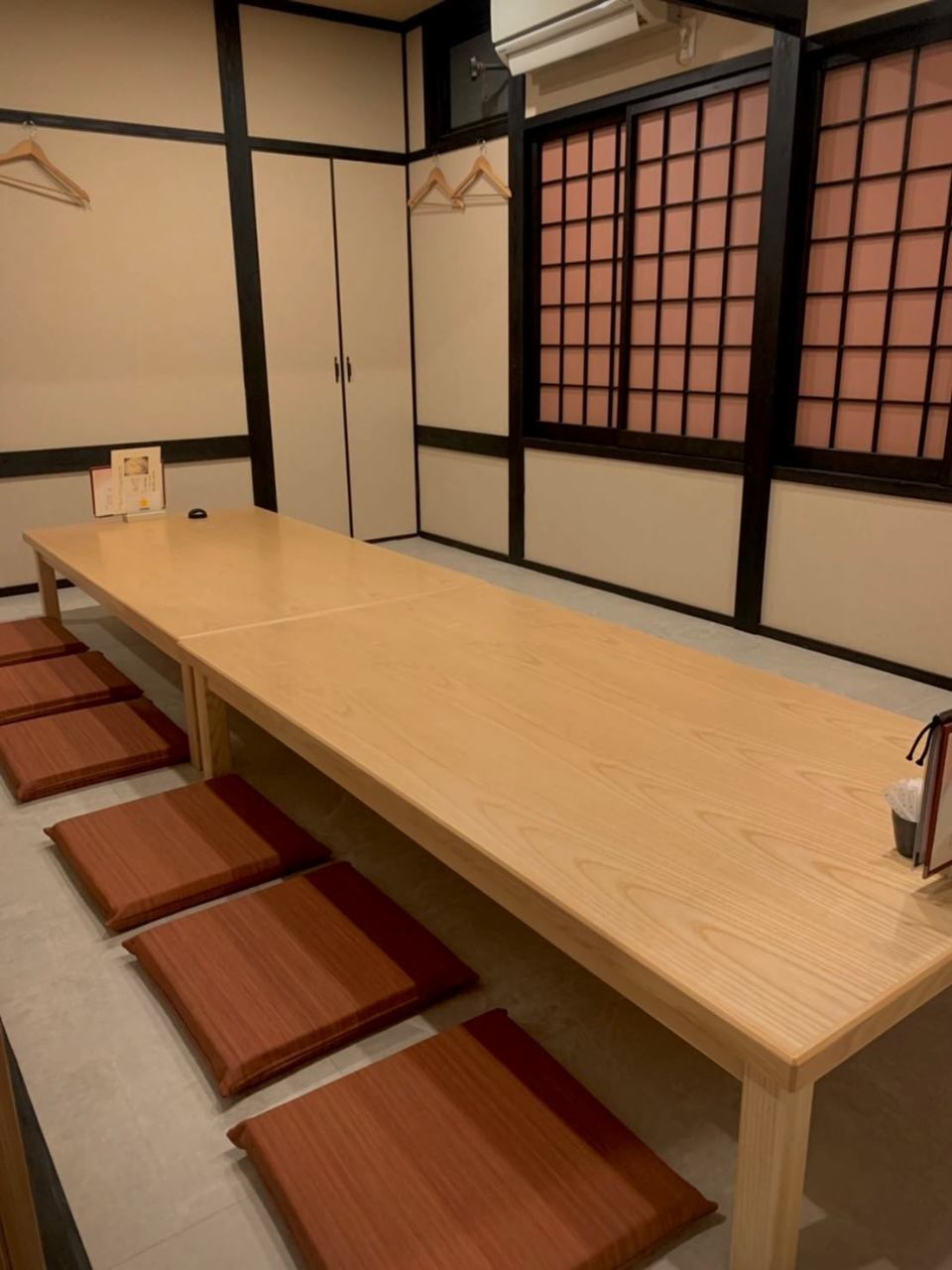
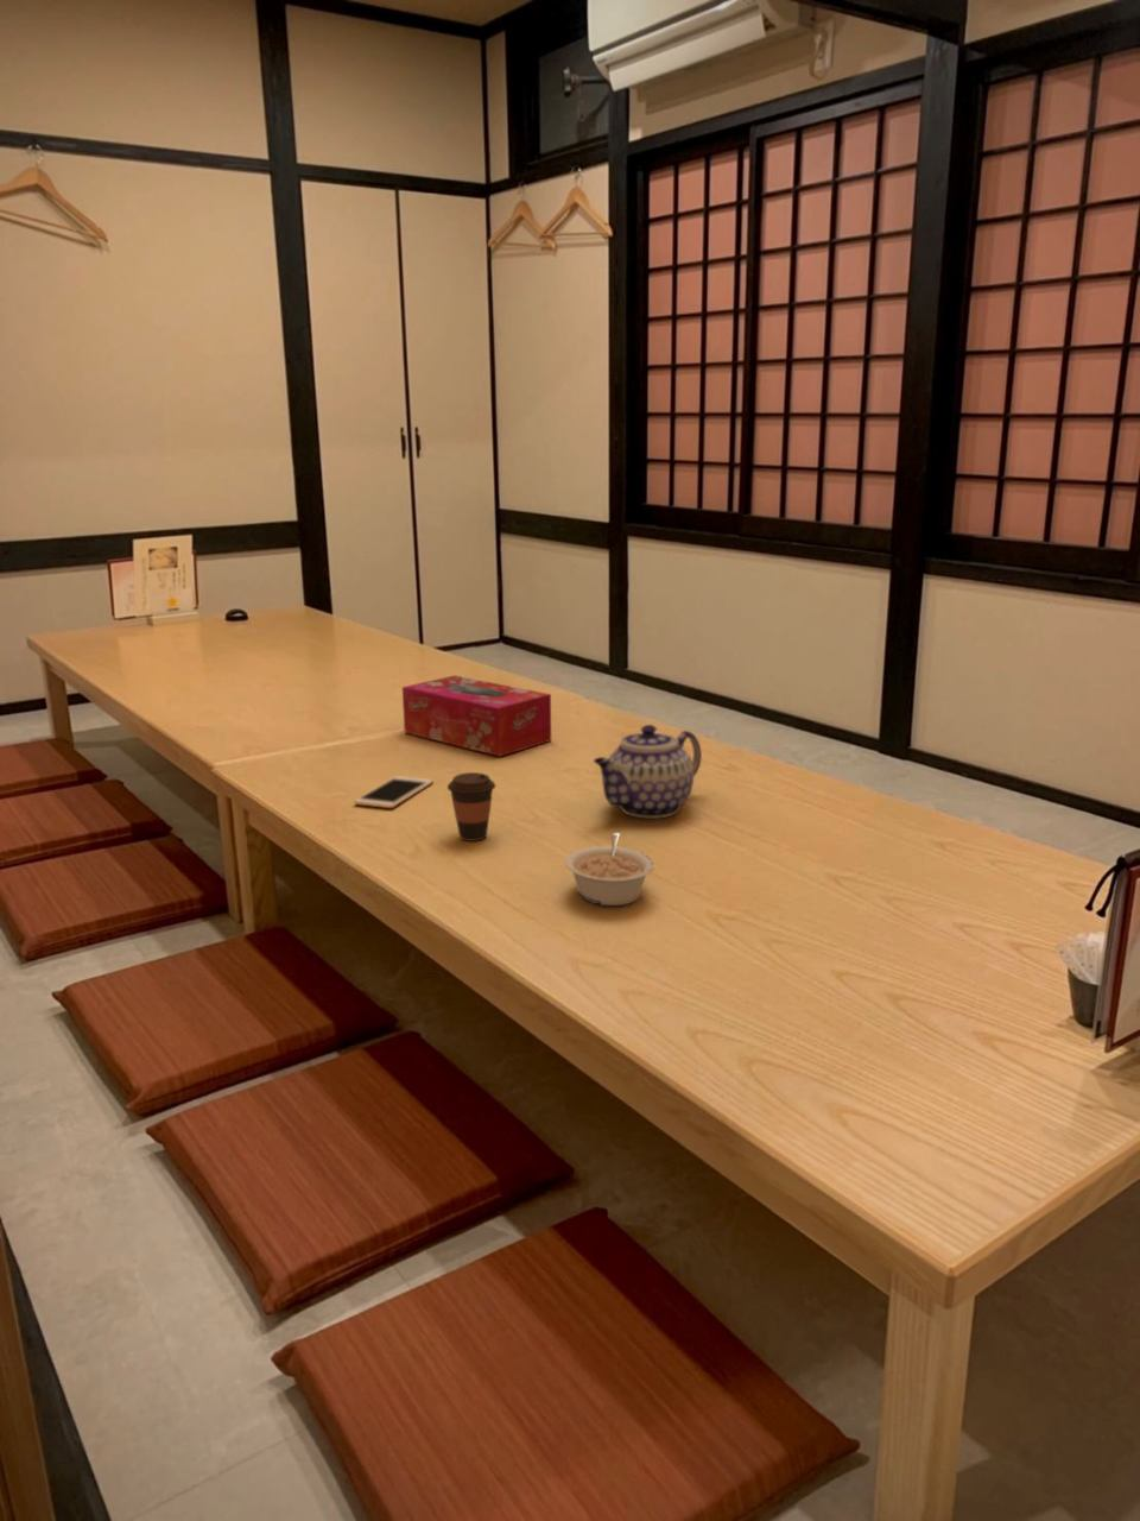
+ cell phone (394, 792)
+ tissue box (475, 713)
+ teapot (648, 766)
+ coffee cup (472, 807)
+ legume (607, 872)
